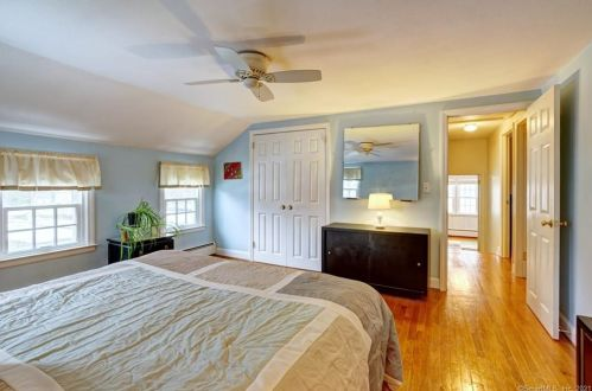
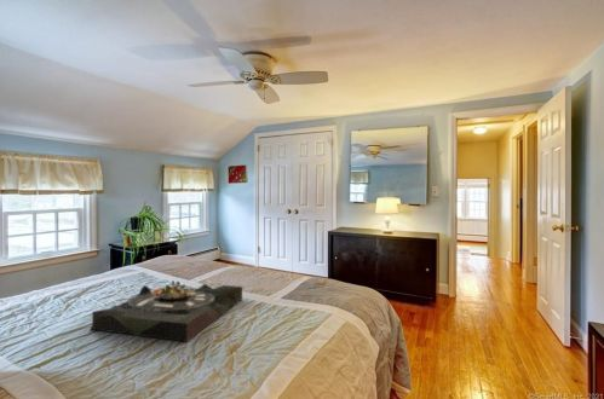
+ serving tray (176, 295)
